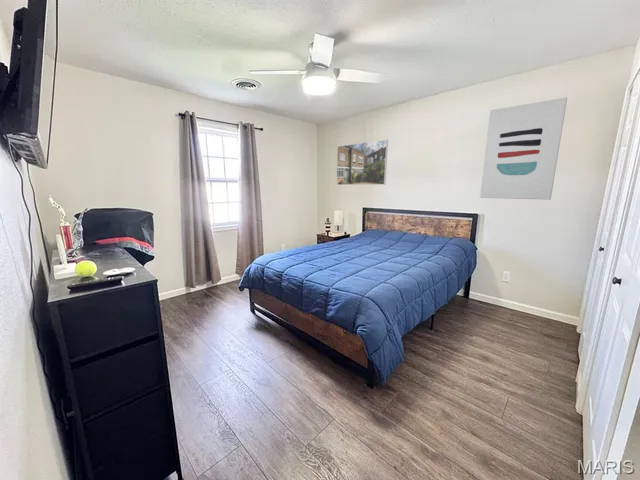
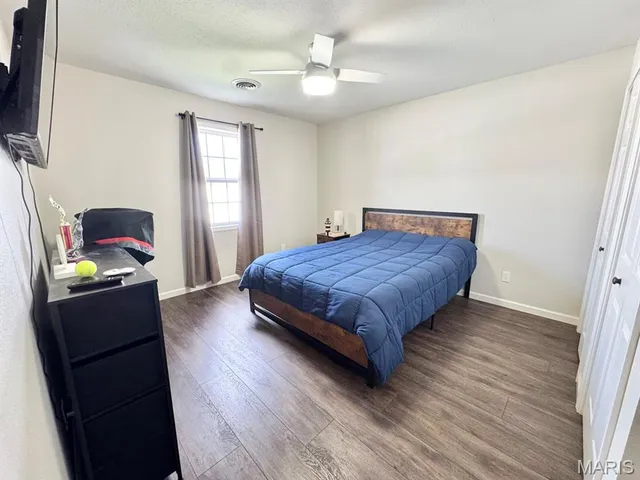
- wall art (519, 153)
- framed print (359, 164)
